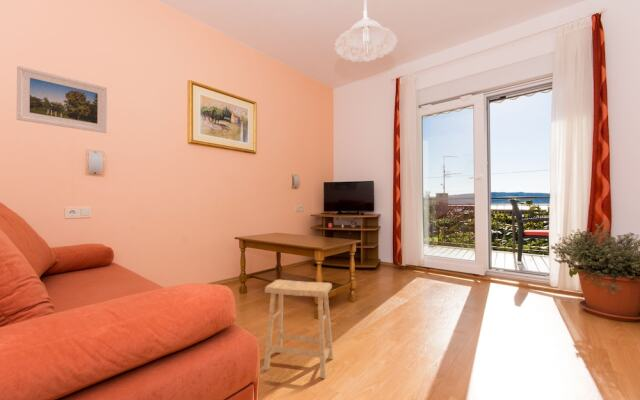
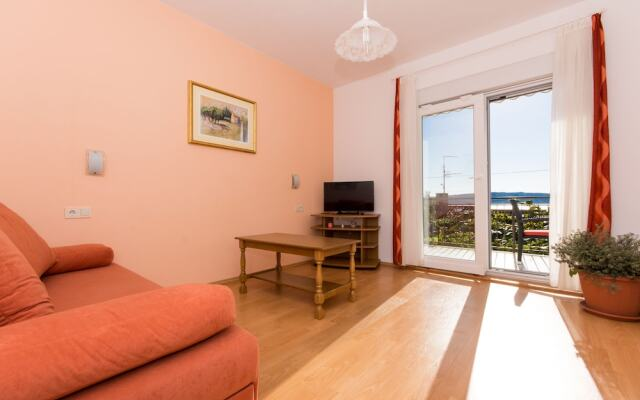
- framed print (65, 102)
- footstool (298, 335)
